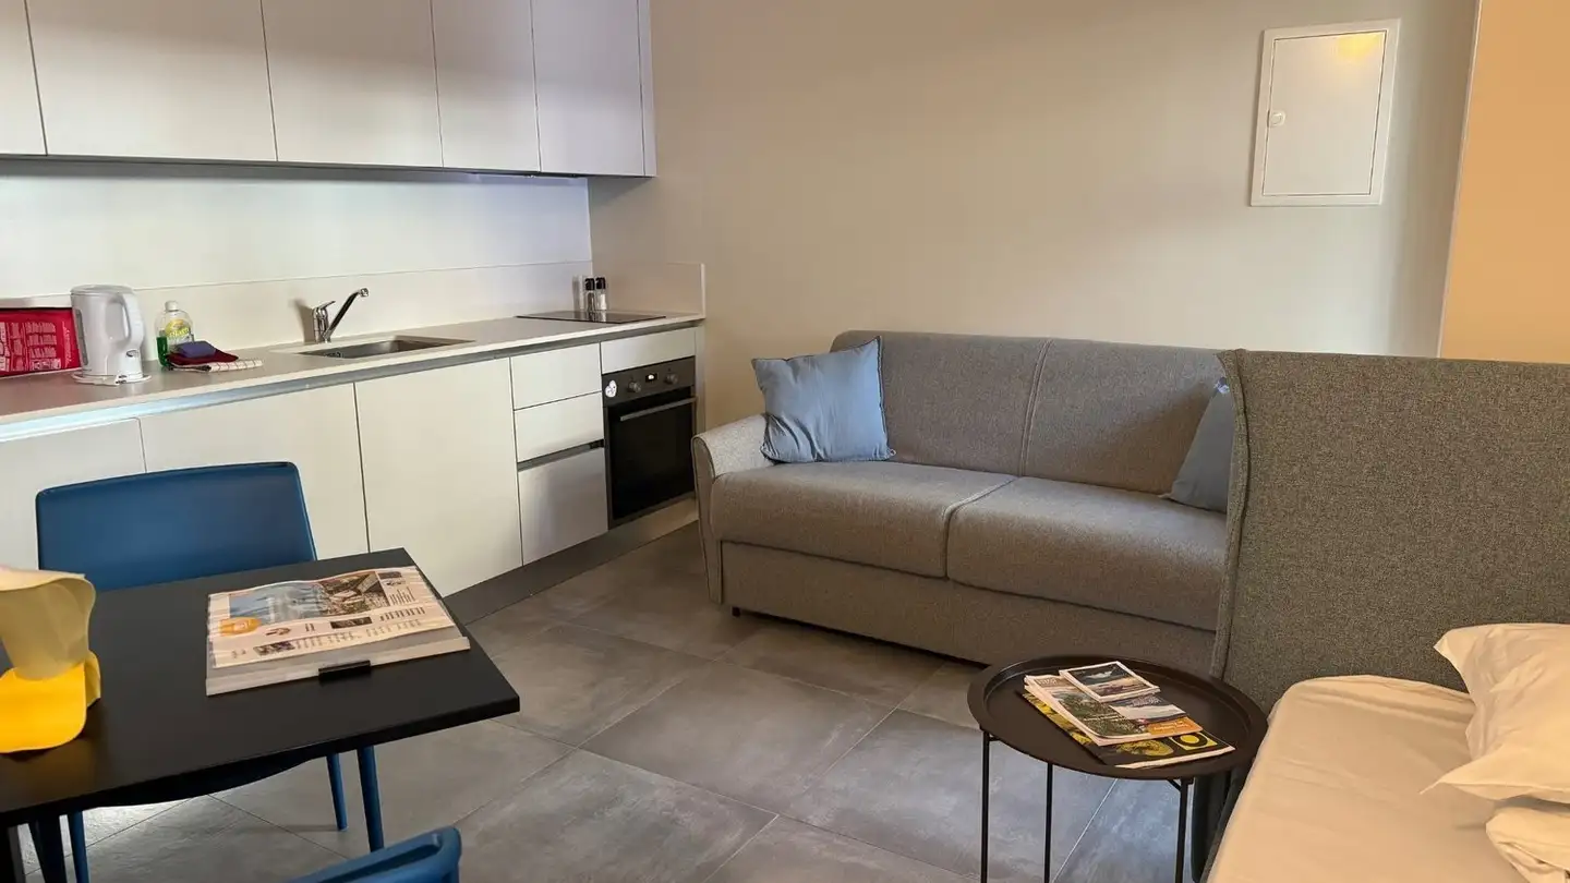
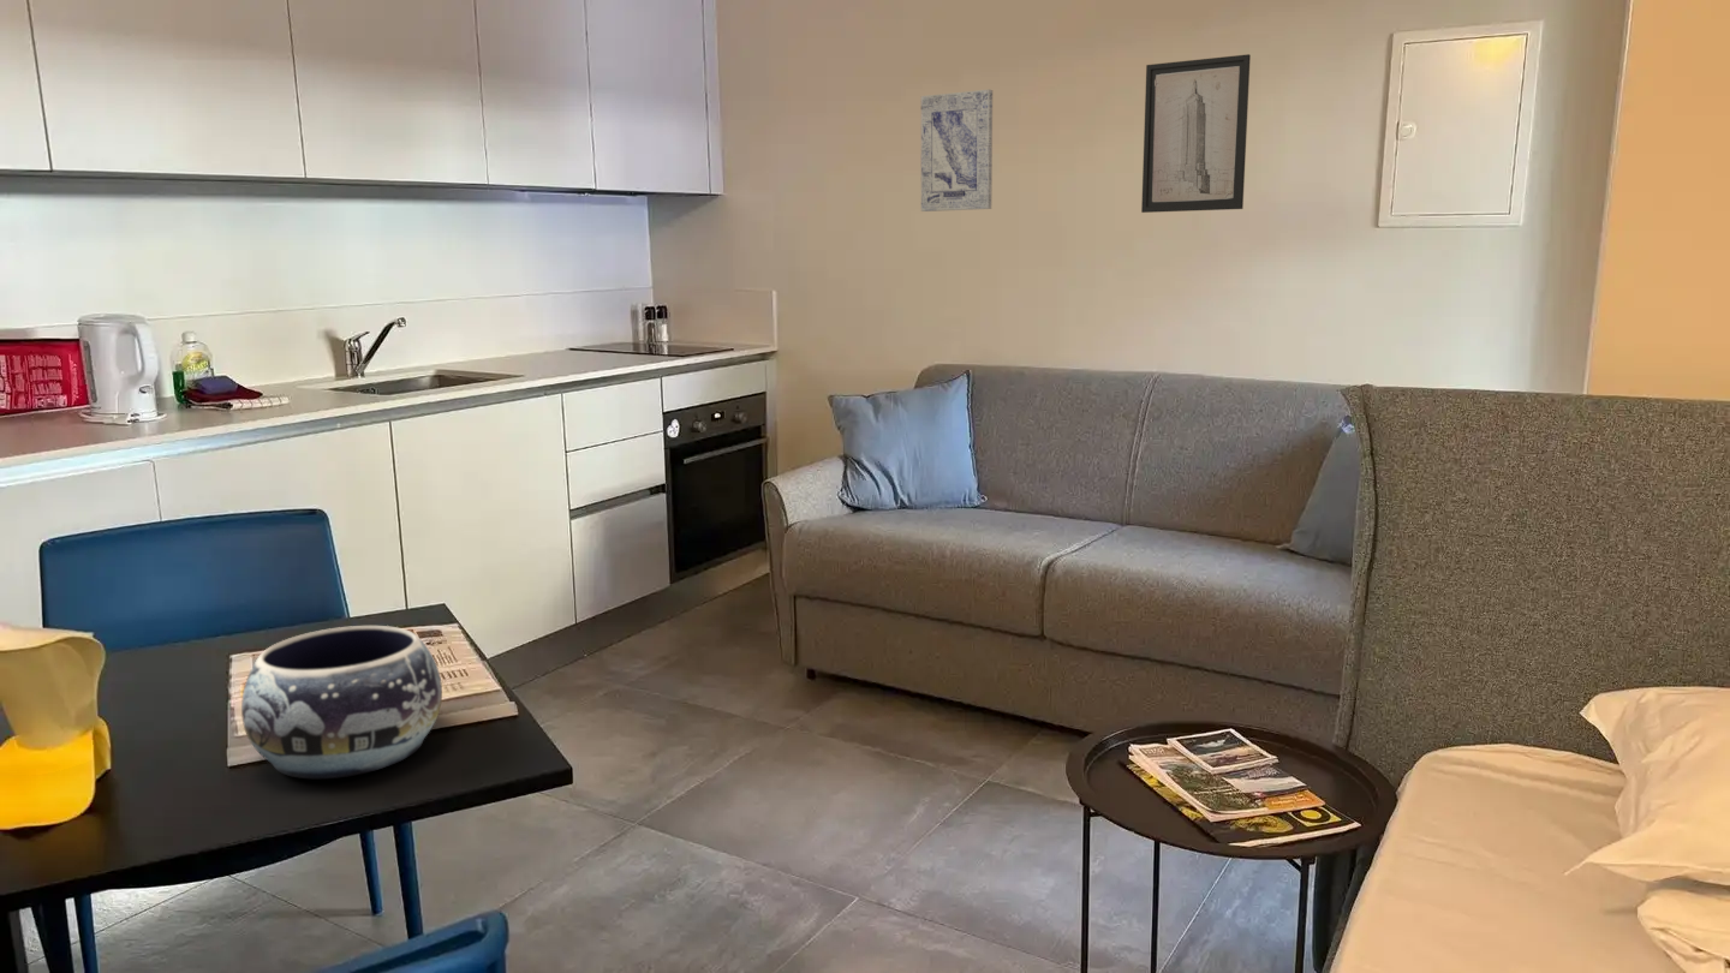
+ wall art (1194, 136)
+ decorative bowl (345, 698)
+ wall art (955, 151)
